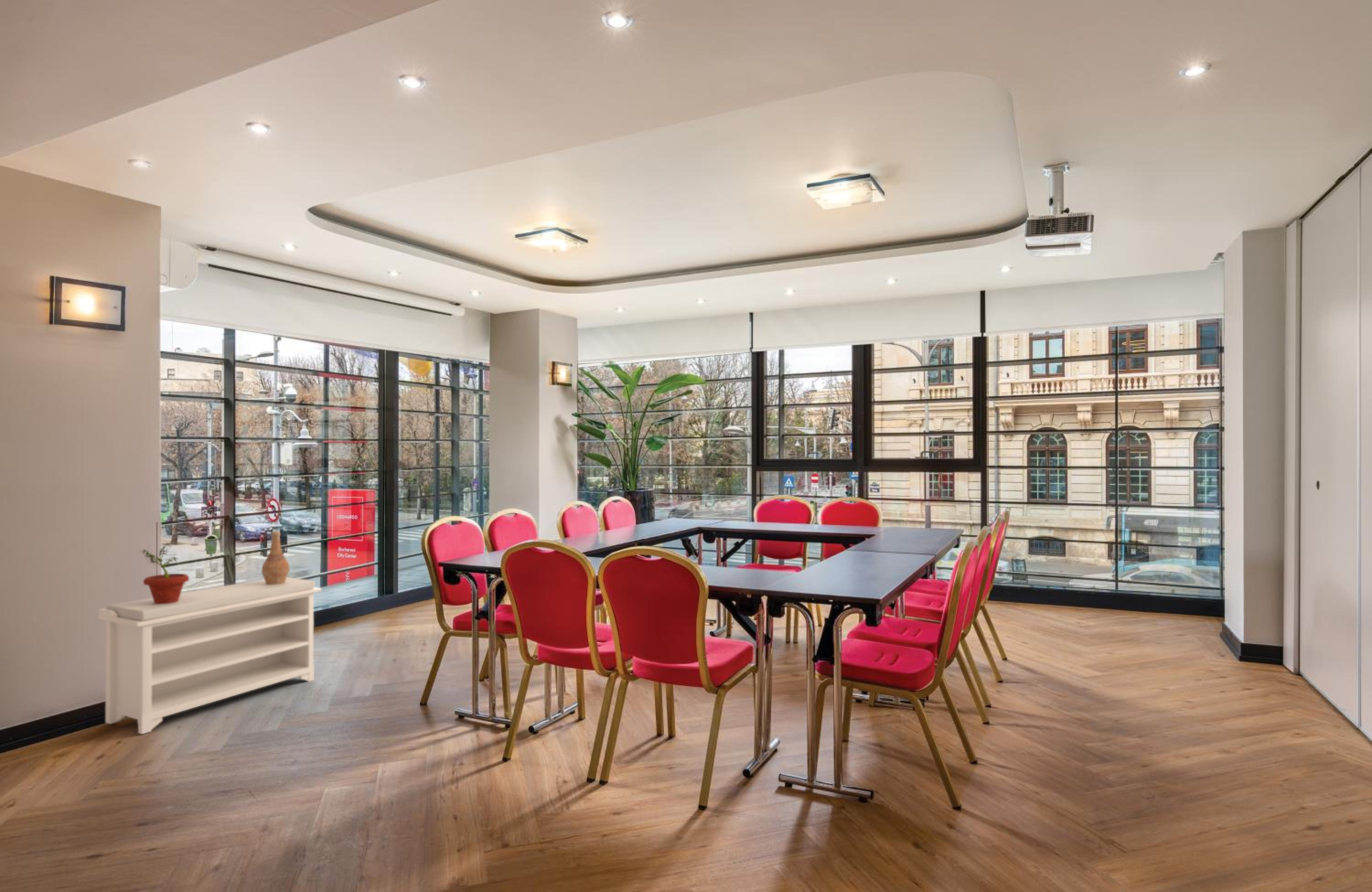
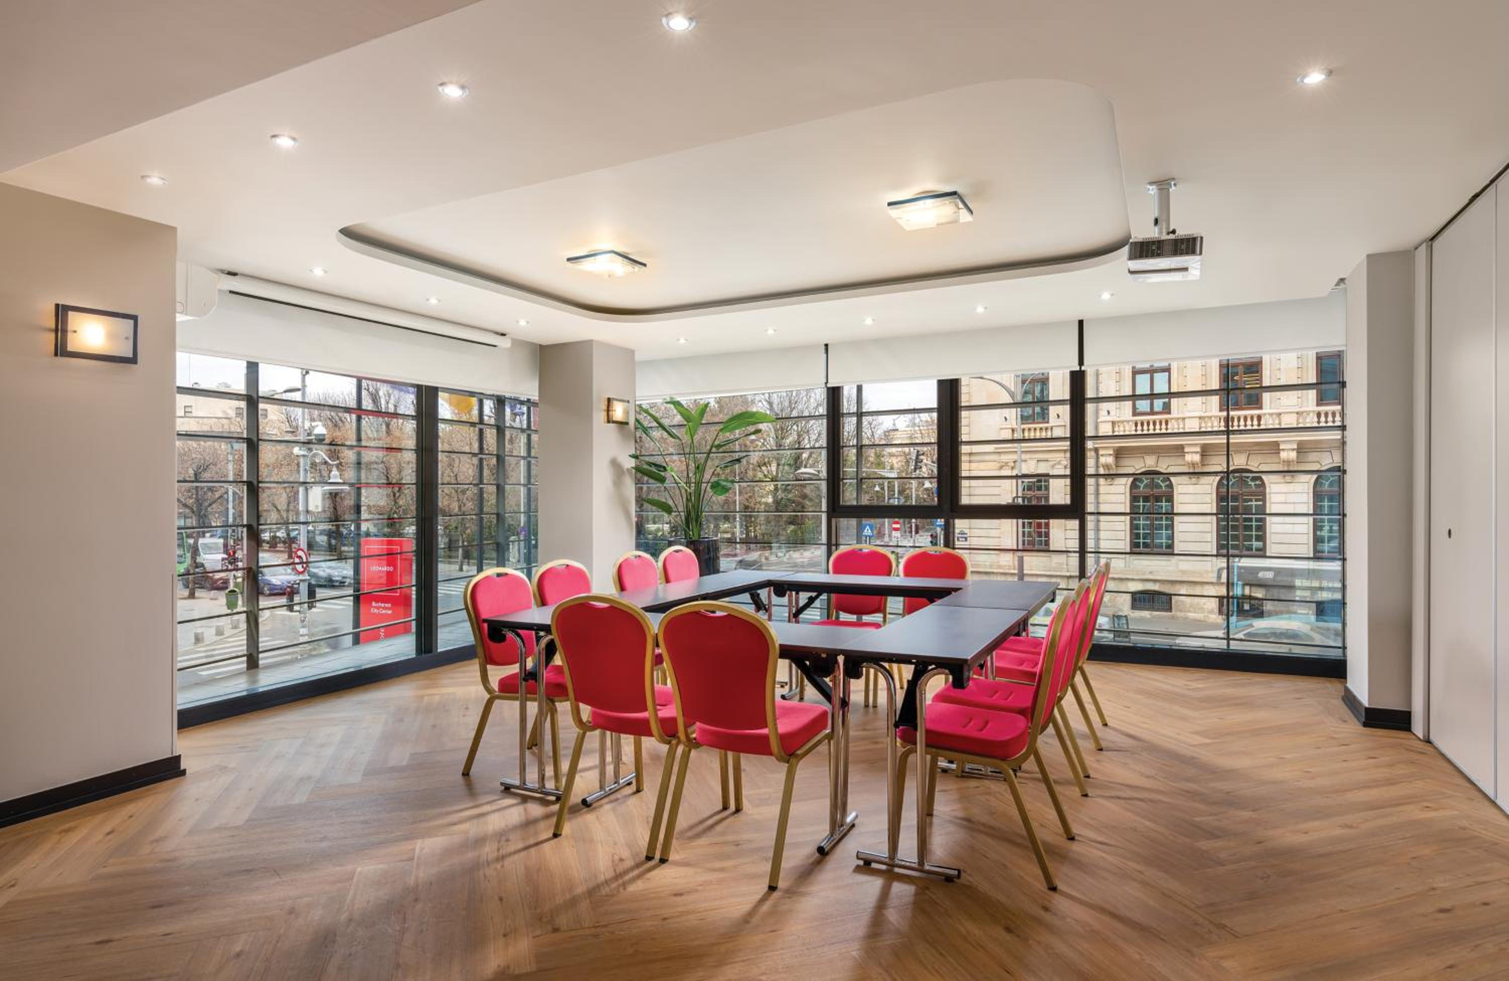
- potted plant (165, 572)
- bench (220, 645)
- vase (275, 557)
